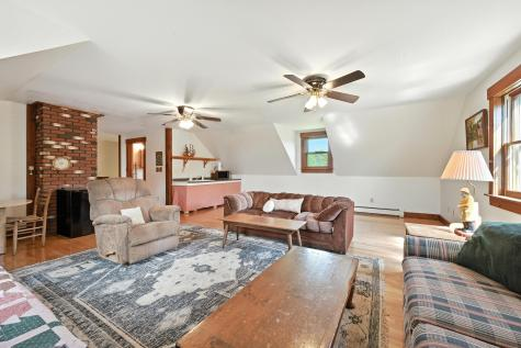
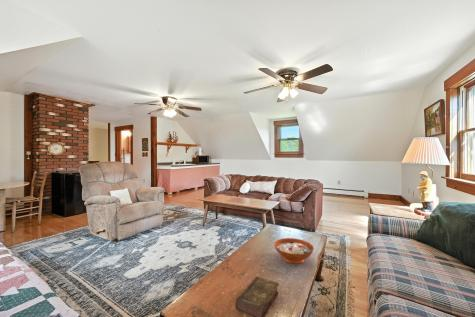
+ book (258, 295)
+ decorative bowl (293, 251)
